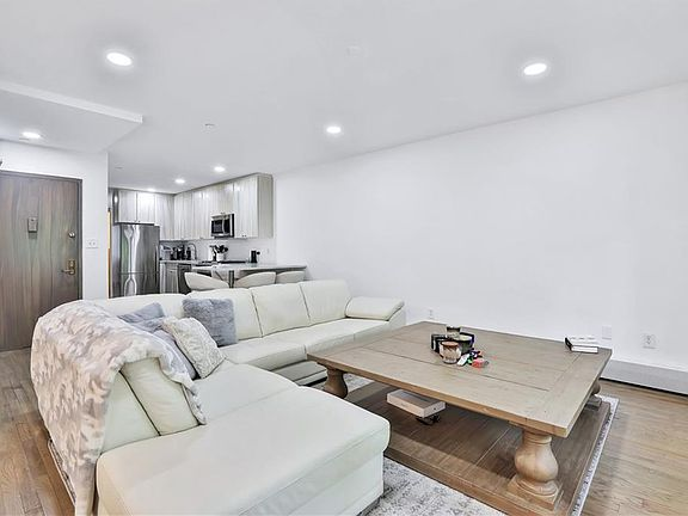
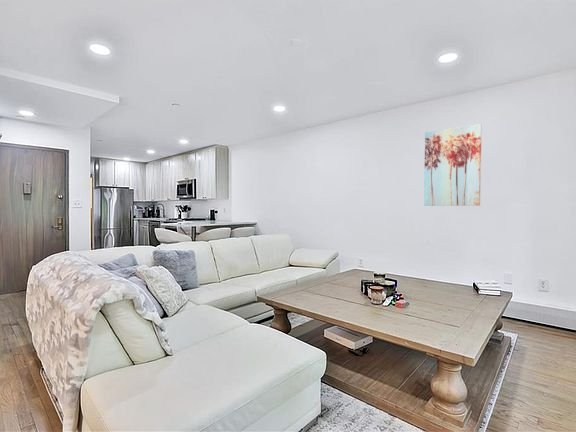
+ wall art (451, 167)
